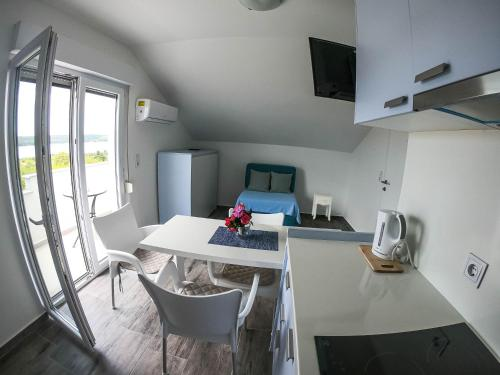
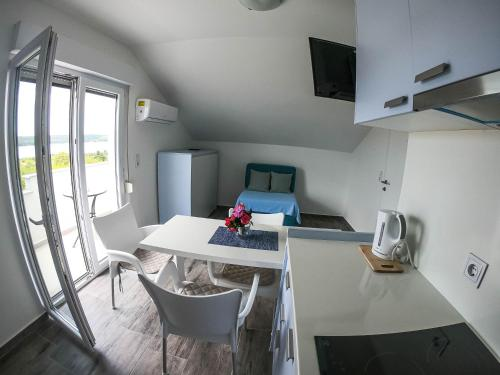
- nightstand (321, 204)
